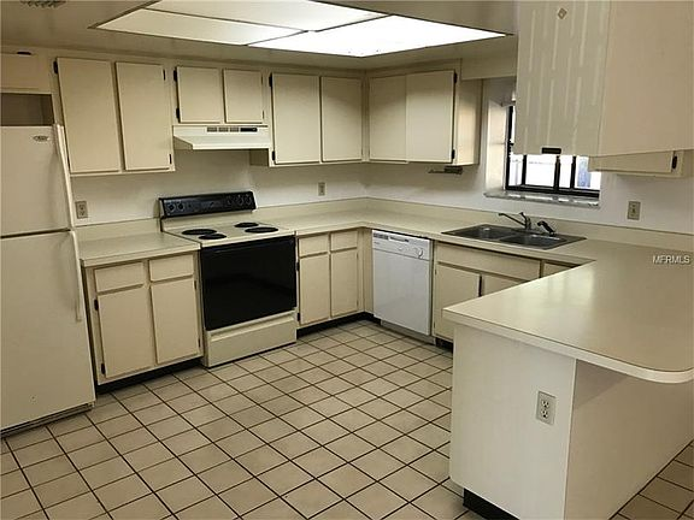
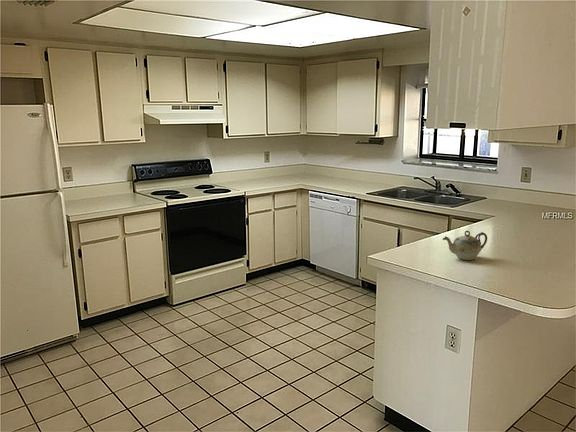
+ teapot (464, 244)
